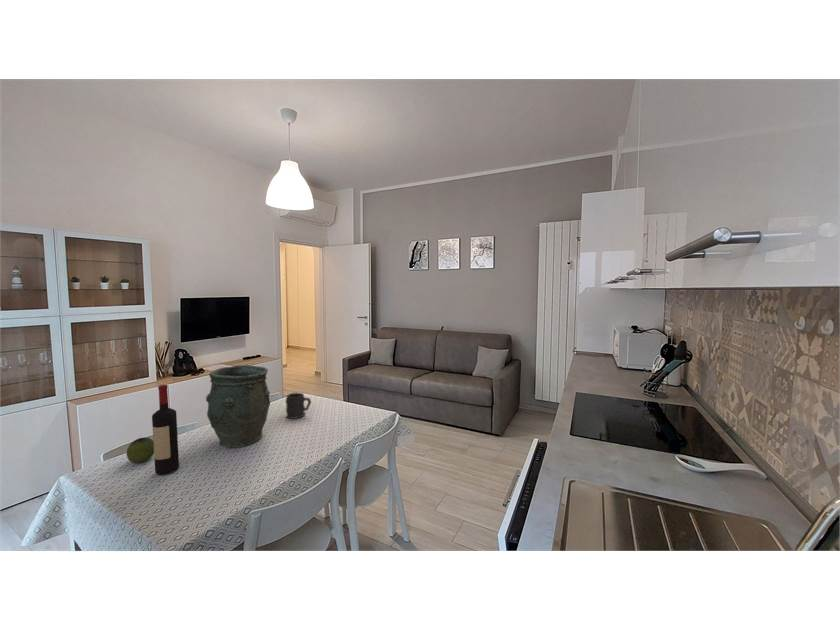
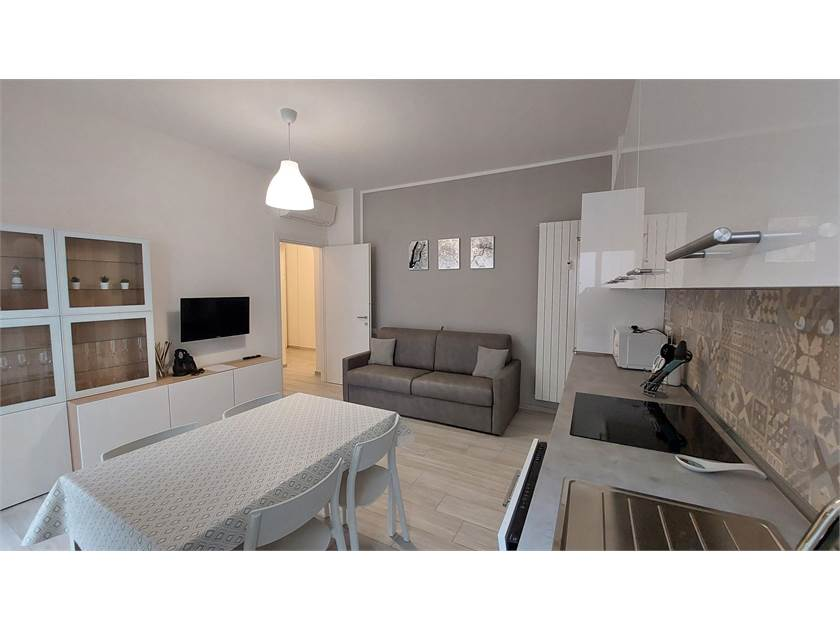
- vase (239, 404)
- wine bottle (165, 428)
- mug (297, 405)
- apple (140, 449)
